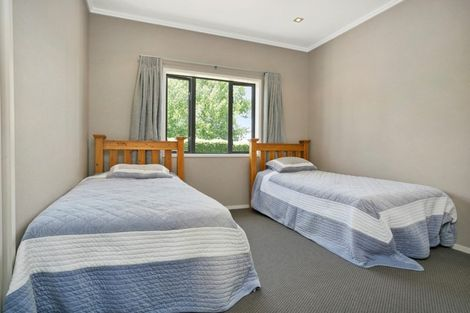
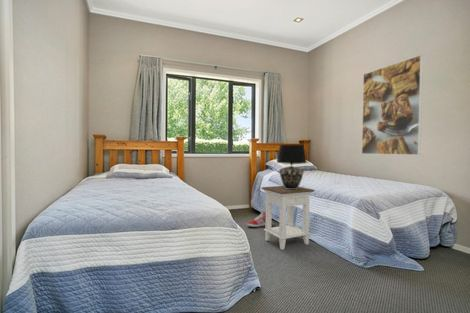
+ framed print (388, 110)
+ table lamp (291, 166)
+ sneaker (259, 218)
+ nightstand (287, 216)
